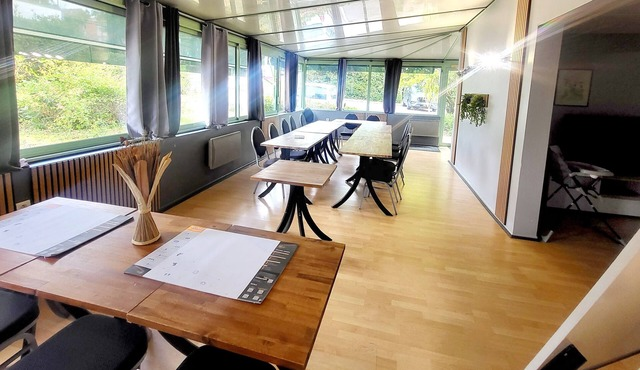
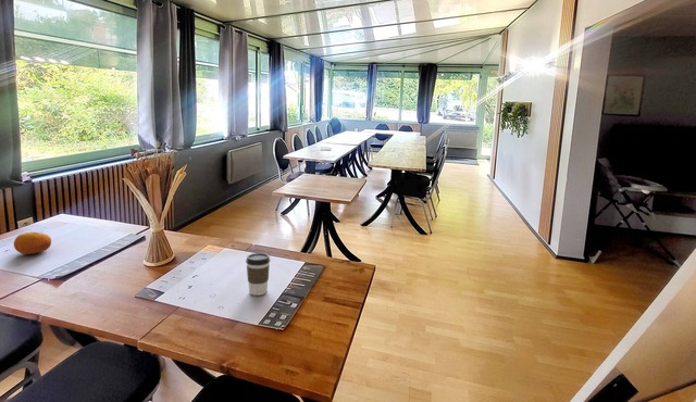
+ coffee cup (258, 274)
+ fruit (33, 242)
